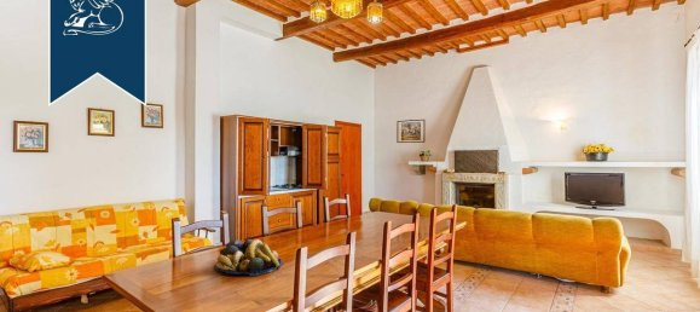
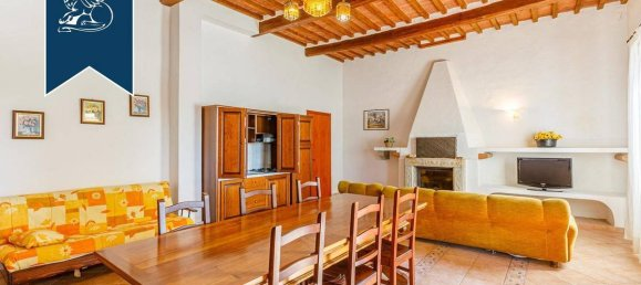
- fruit bowl (249, 253)
